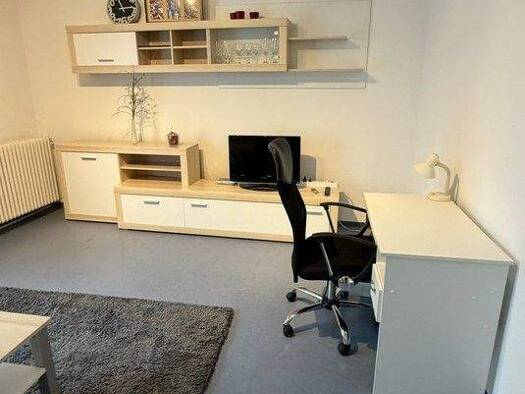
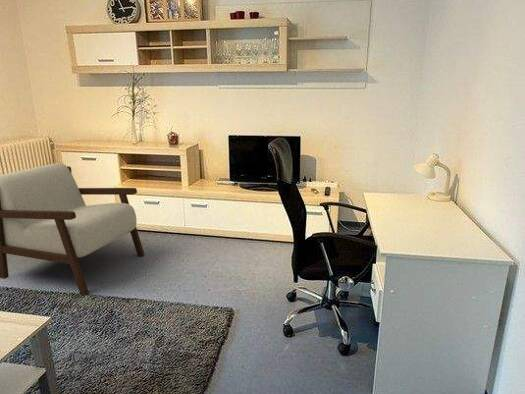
+ armchair (70, 220)
